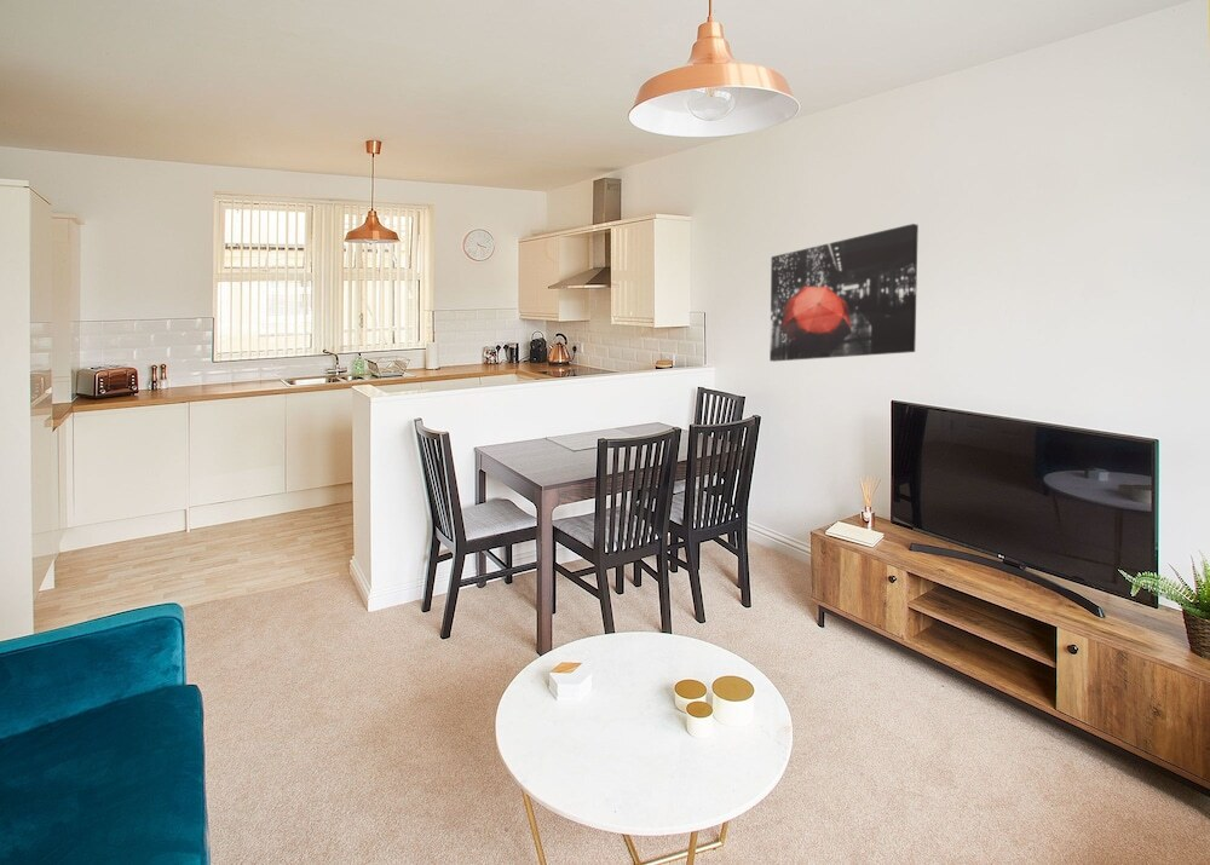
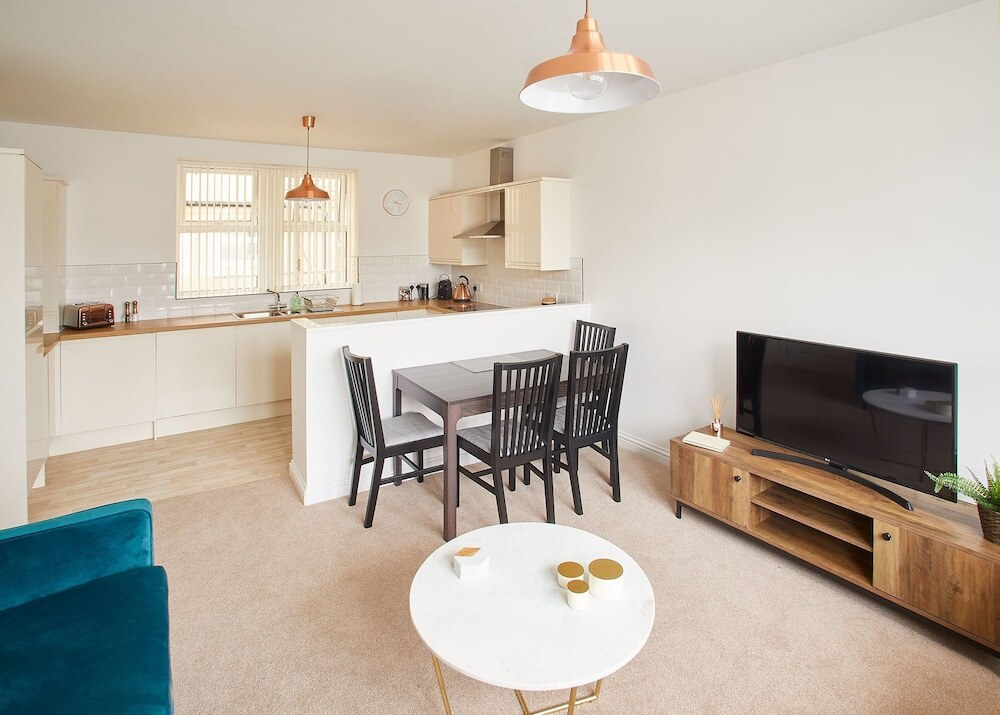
- wall art (836, 299)
